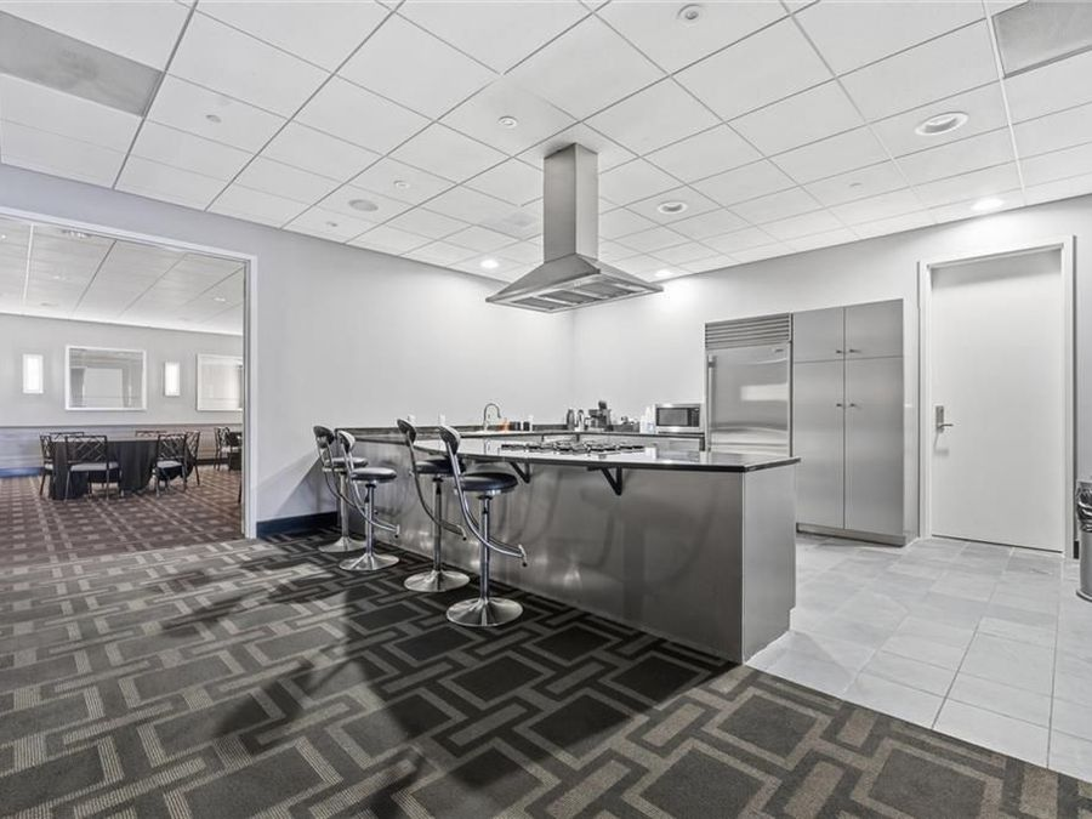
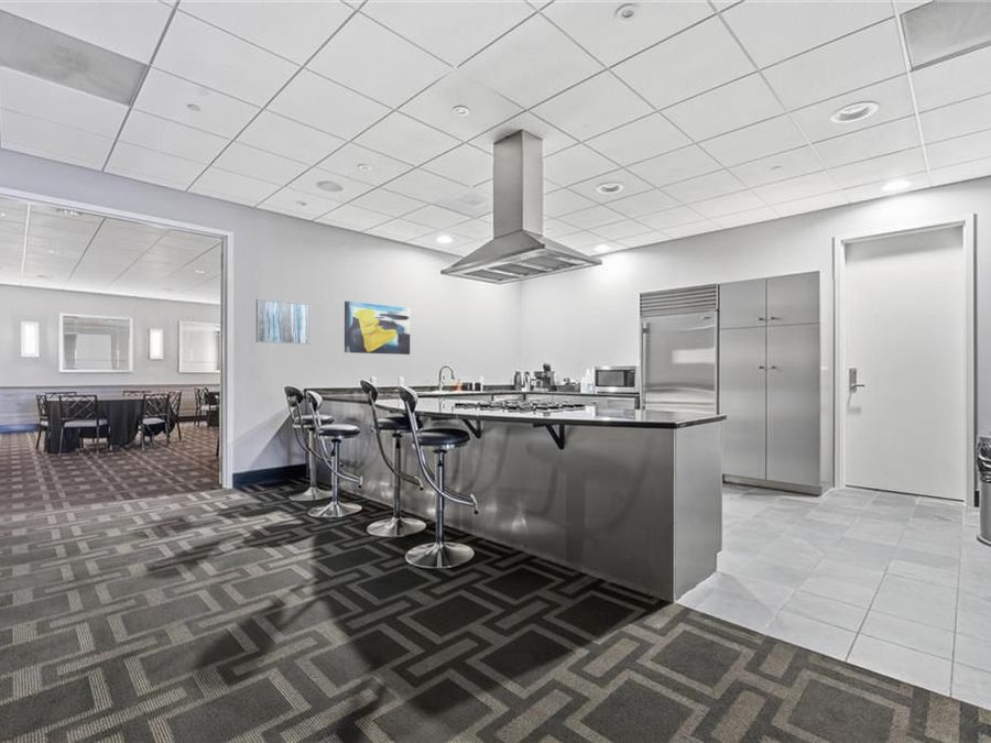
+ wall art (283, 323)
+ wall art (379, 329)
